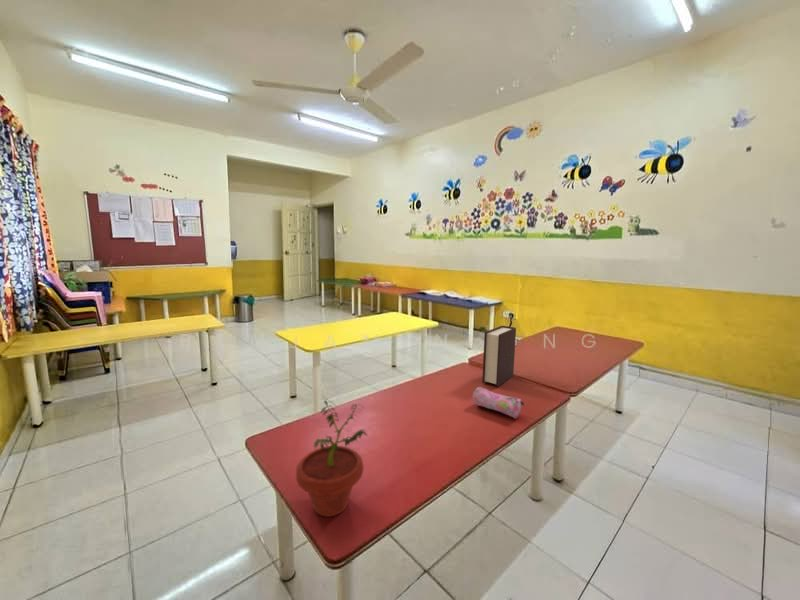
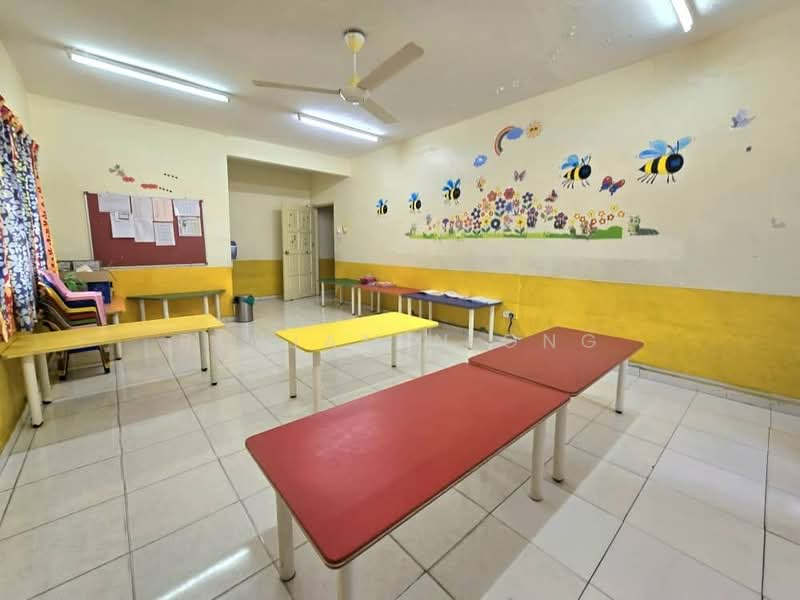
- bible (499, 354)
- potted plant (332, 455)
- pencil case (497, 401)
